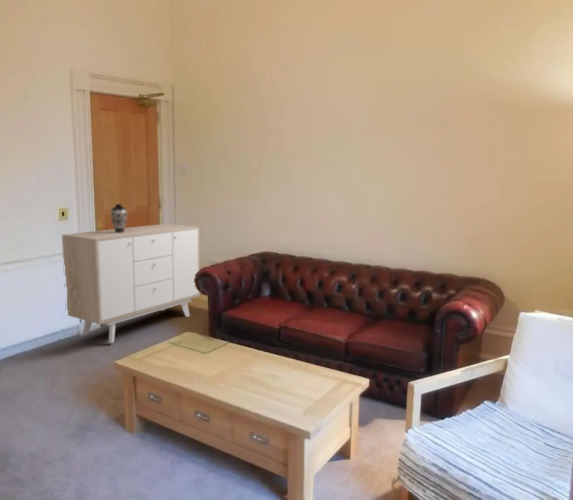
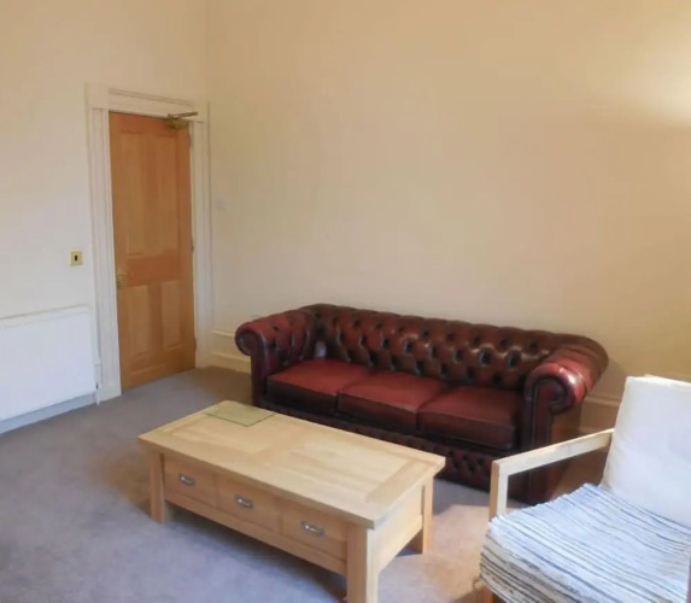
- decorative vase (119, 218)
- sideboard (138, 278)
